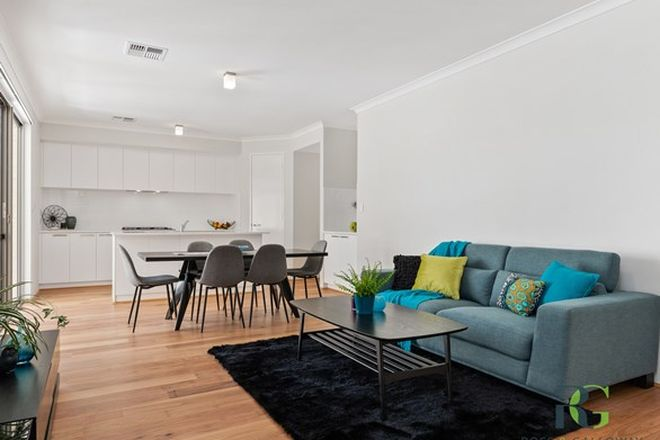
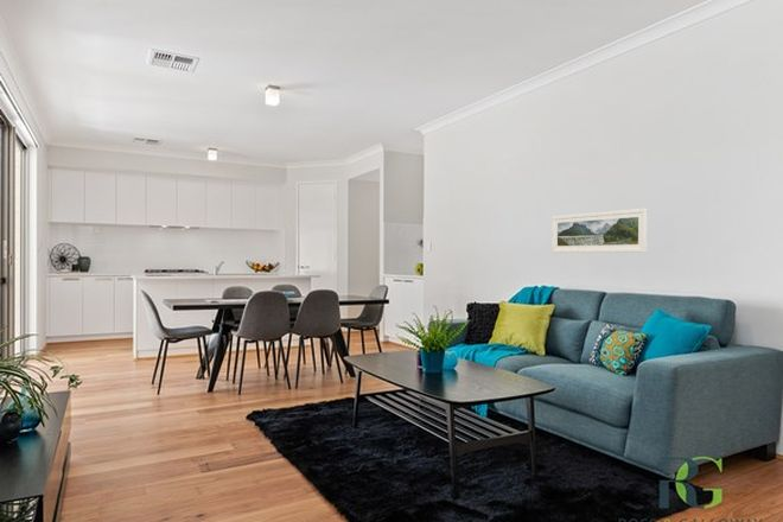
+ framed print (594, 233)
